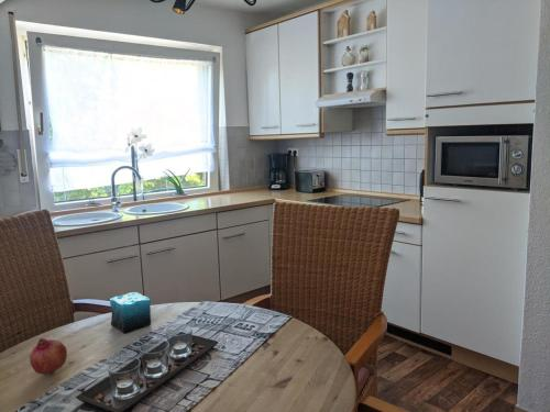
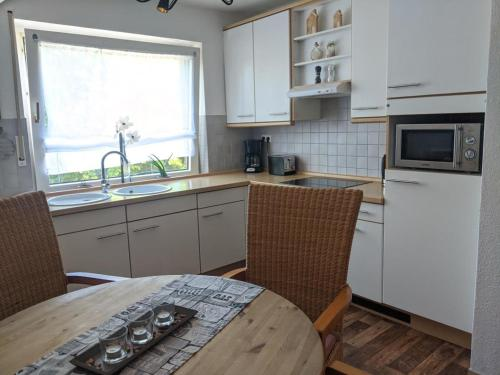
- candle (130, 305)
- fruit (47, 354)
